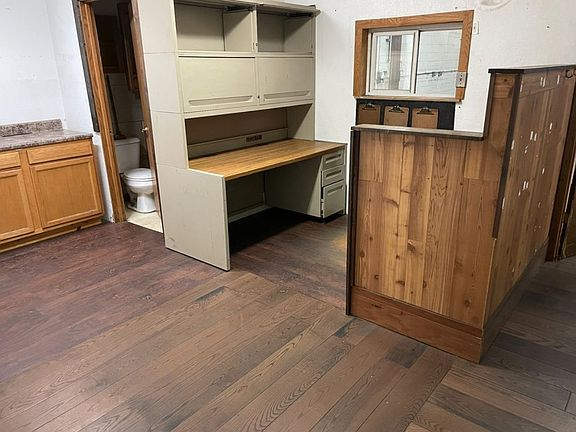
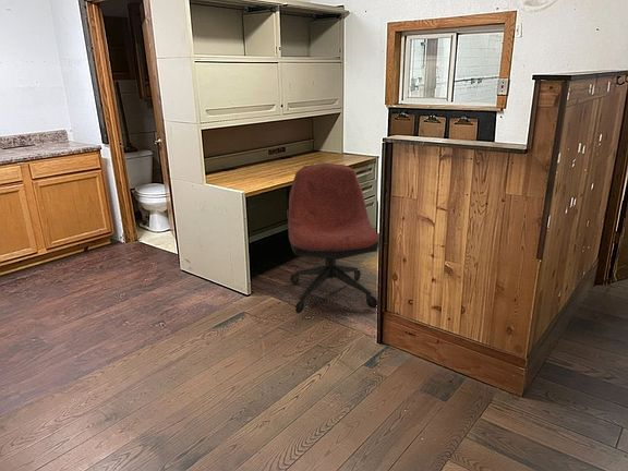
+ office chair (329, 234)
